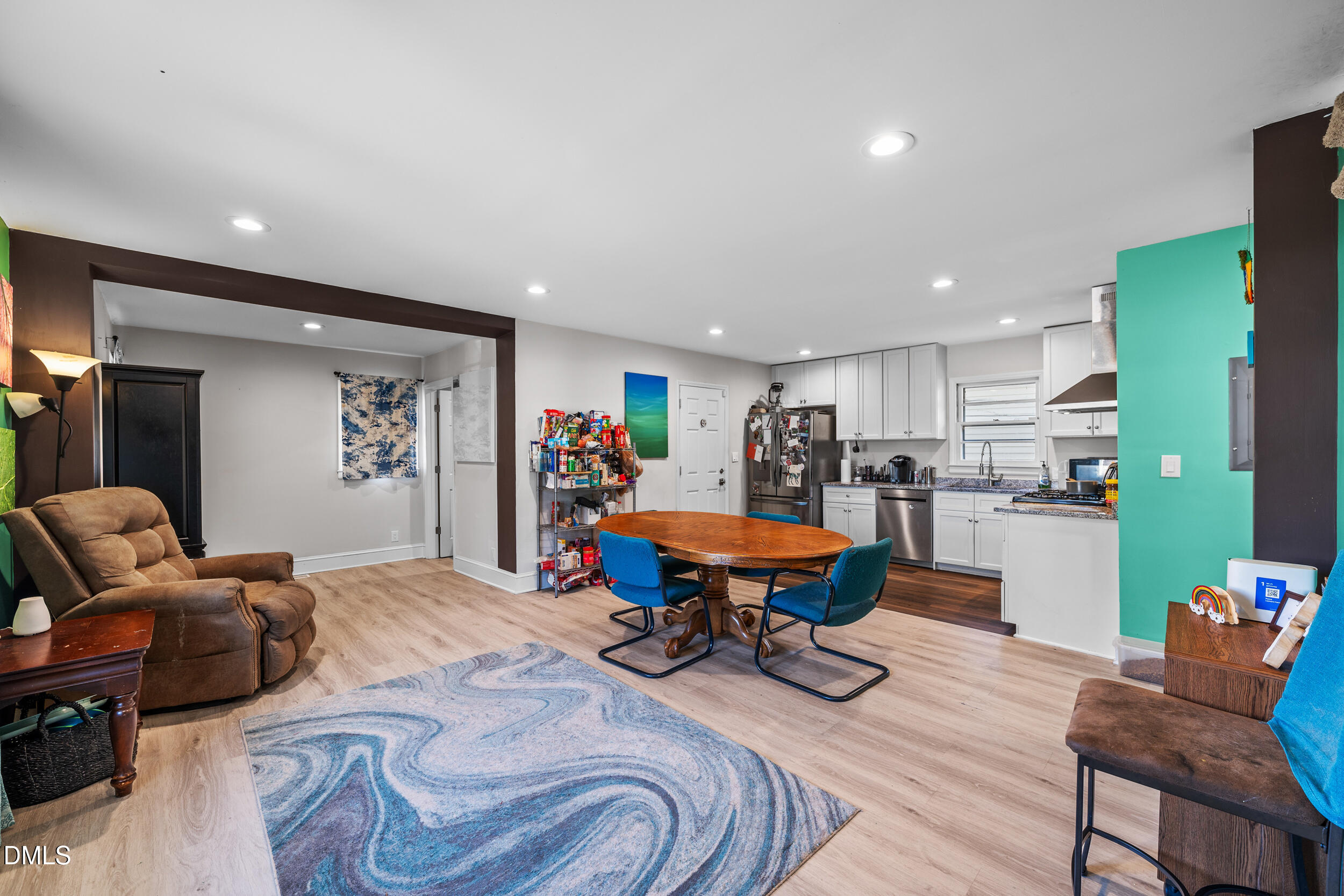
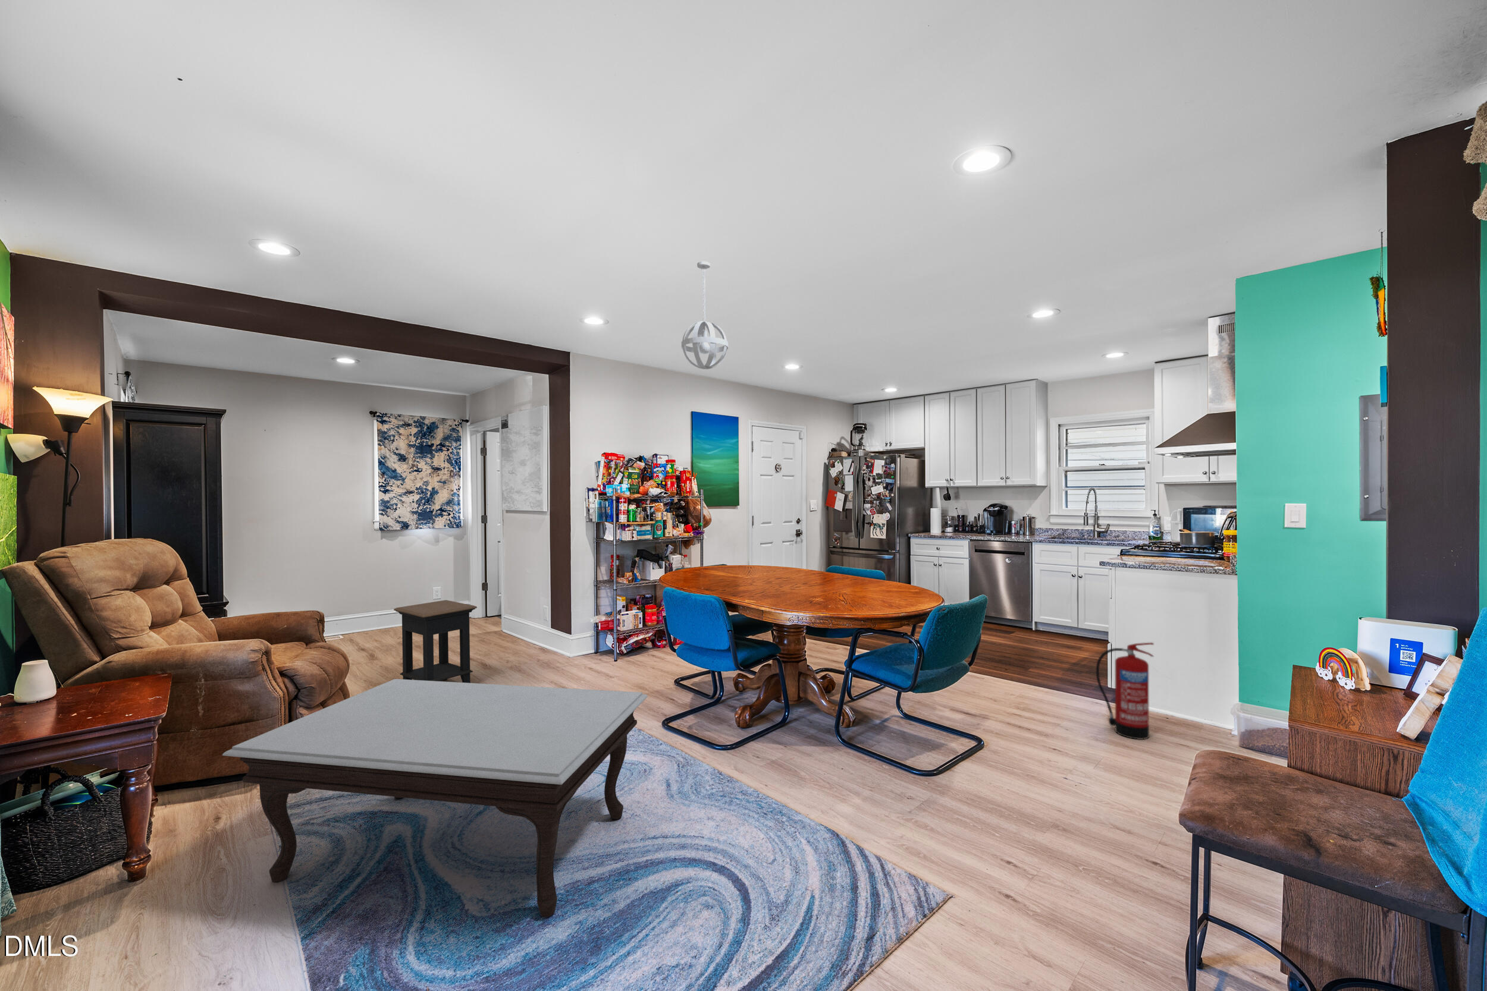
+ side table (433, 647)
+ pendant light (705, 316)
+ coffee table (460, 781)
+ fire extinguisher (1124, 685)
